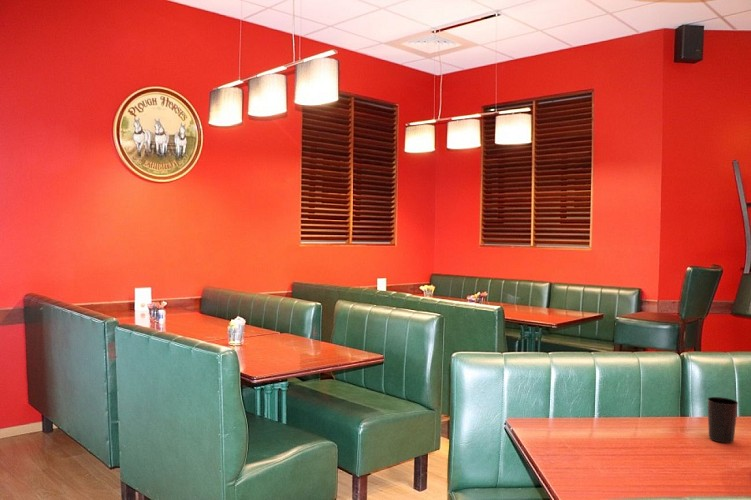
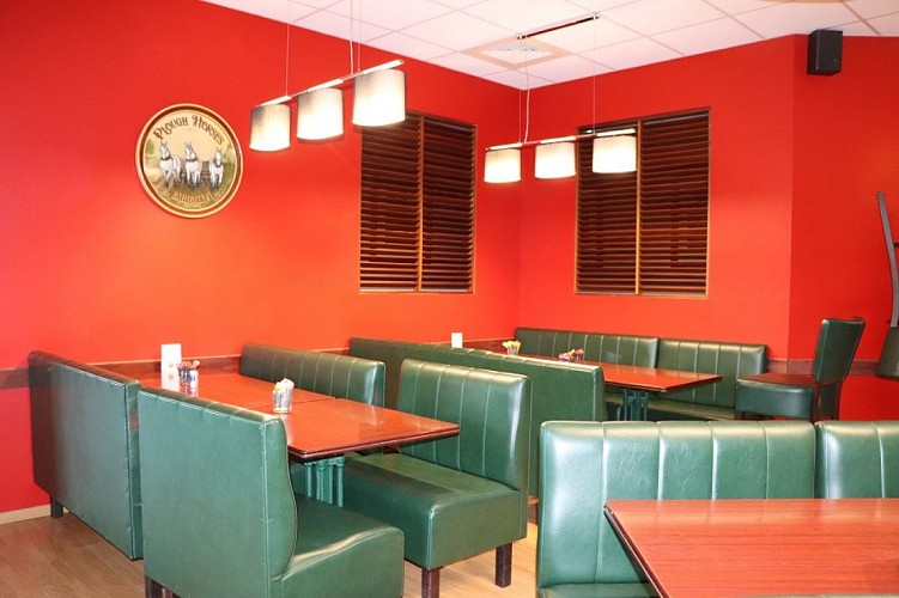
- cup (722, 420)
